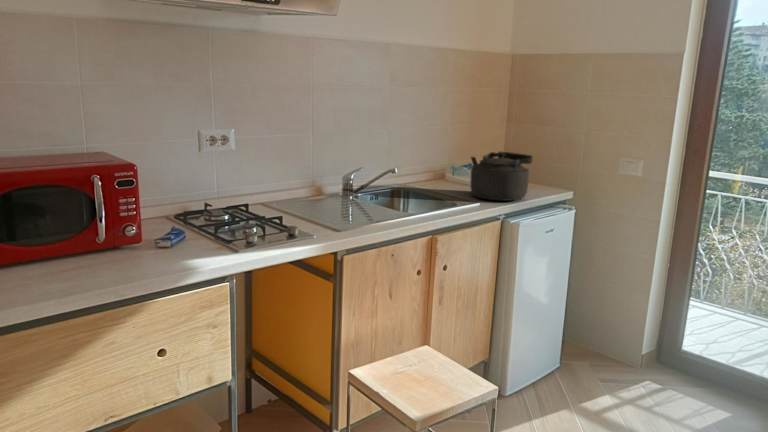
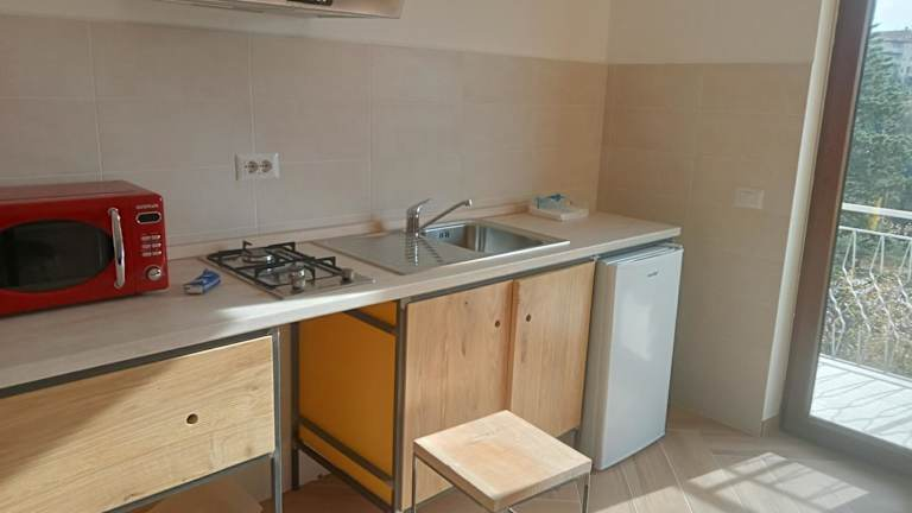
- kettle (499, 174)
